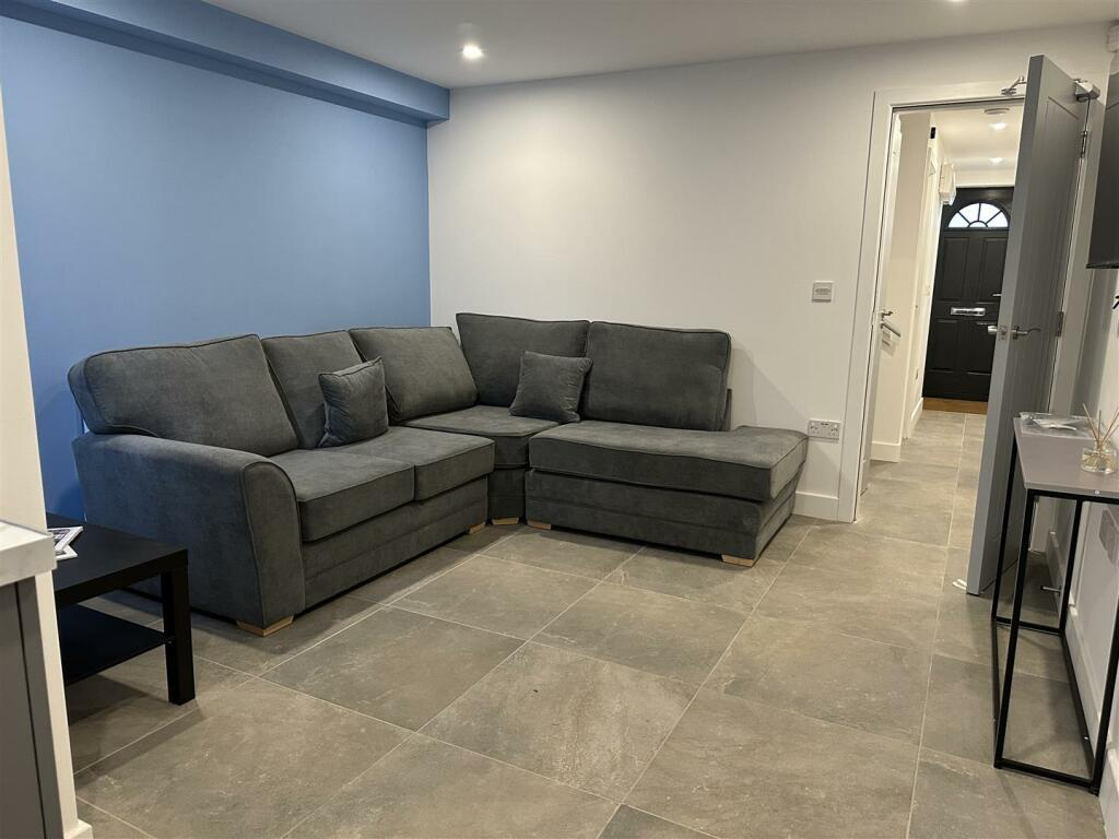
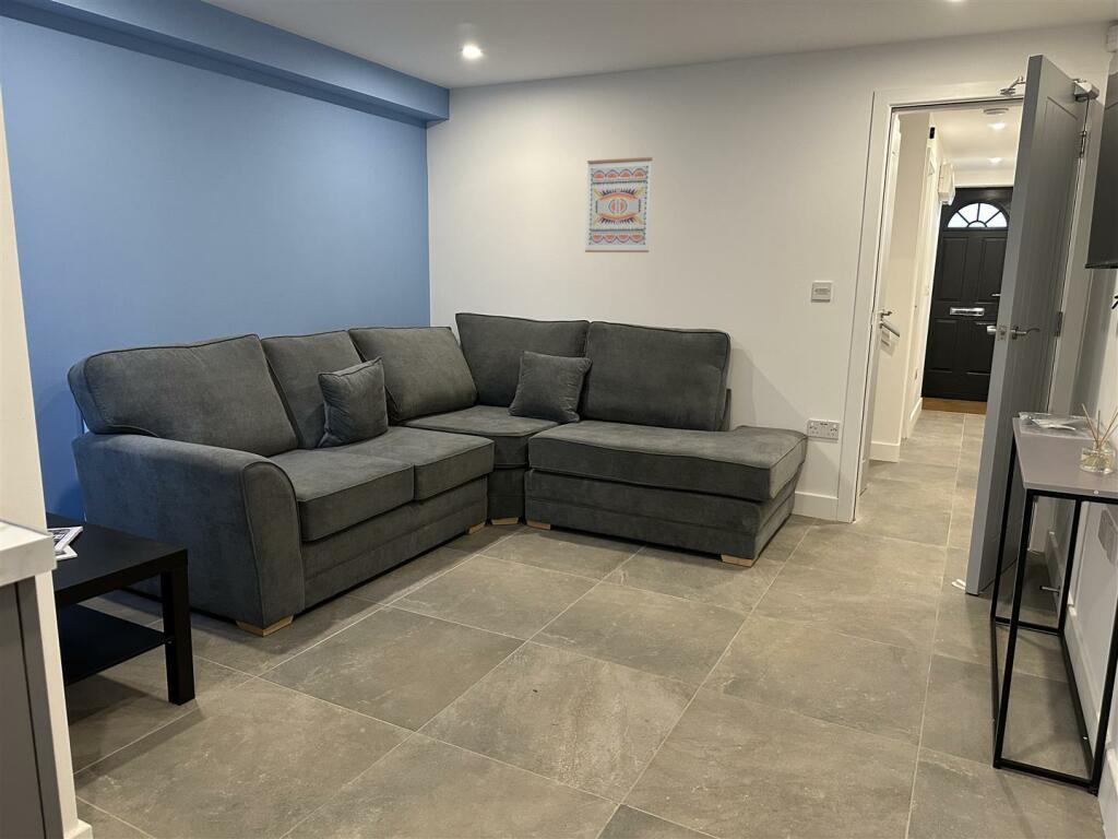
+ wall art (617, 205)
